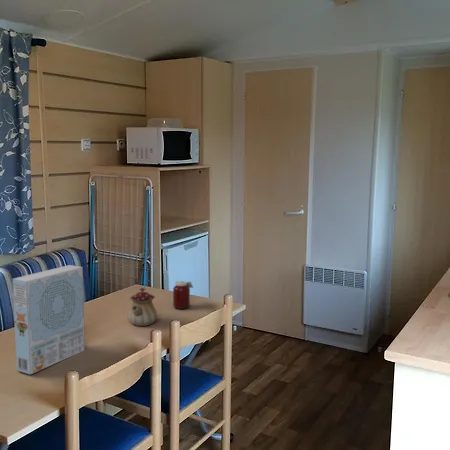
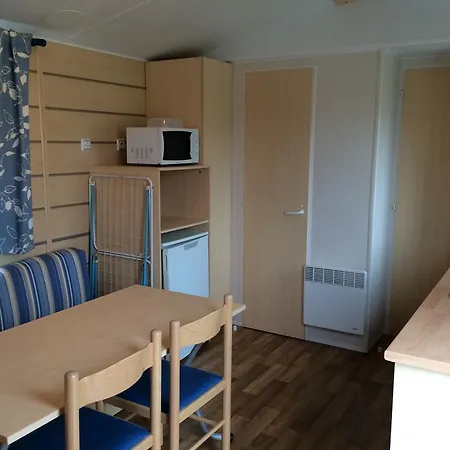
- teapot (143, 304)
- cereal box (50, 316)
- jar (182, 293)
